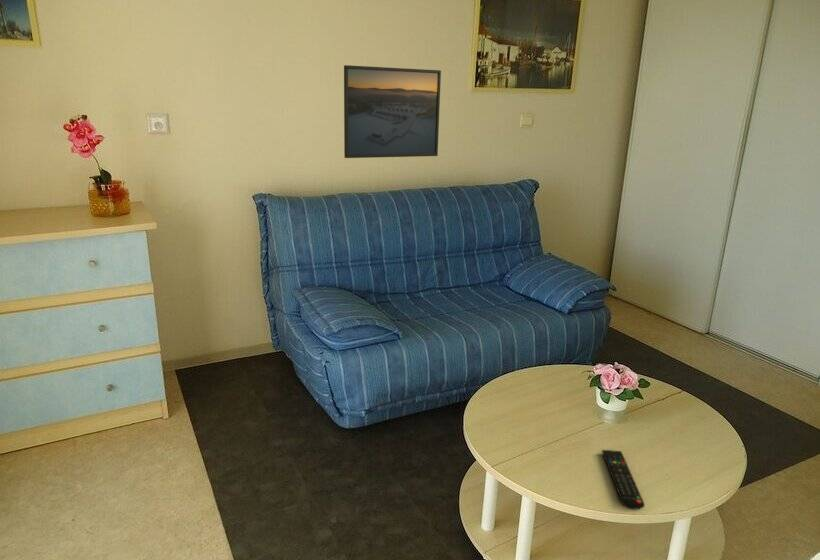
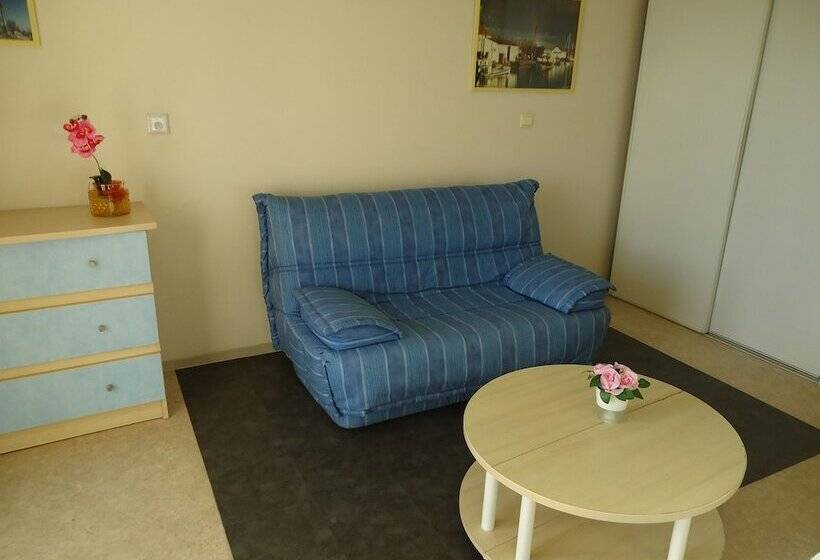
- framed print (393, 113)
- remote control (622, 477)
